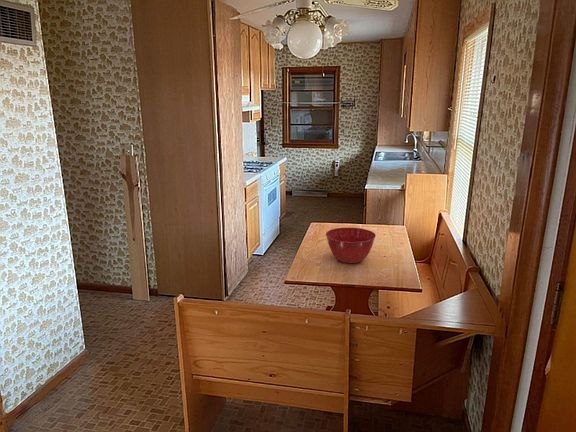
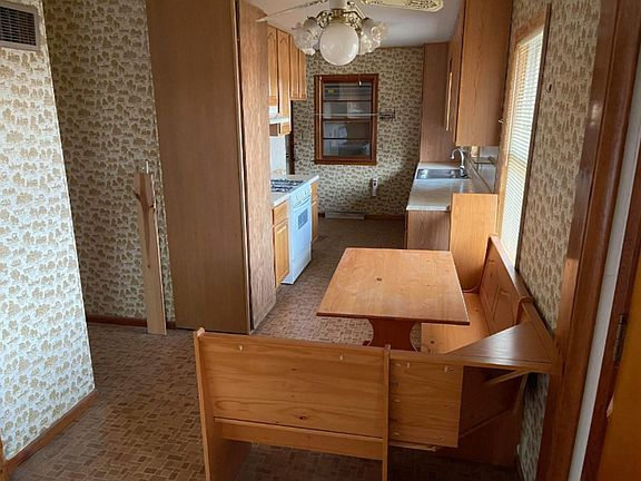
- mixing bowl (350, 246)
